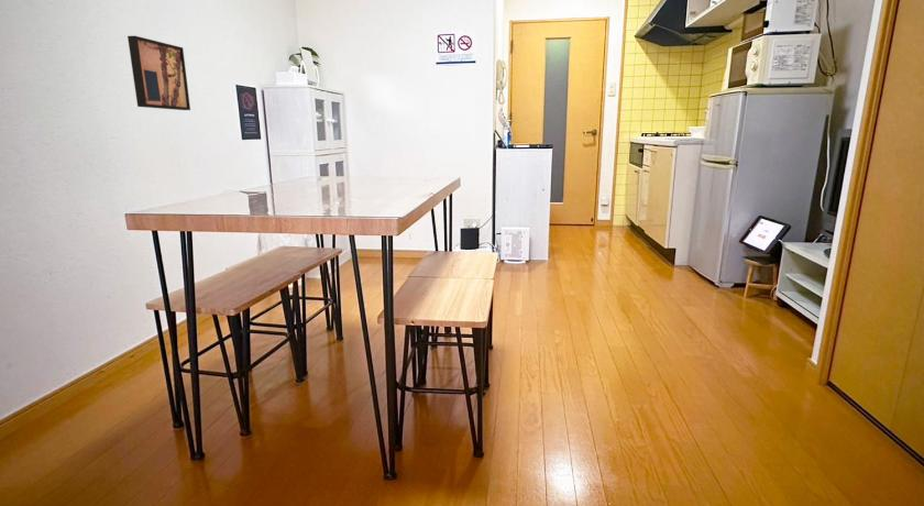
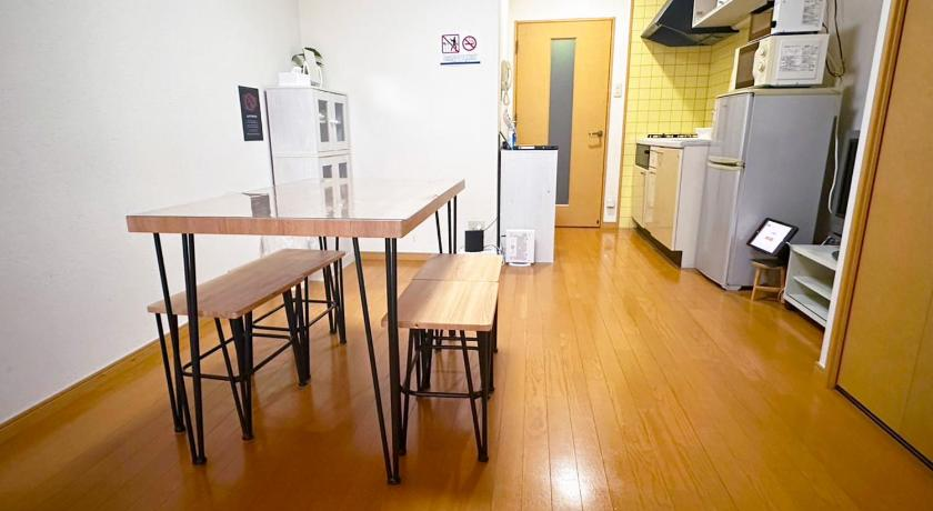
- wall art (161, 75)
